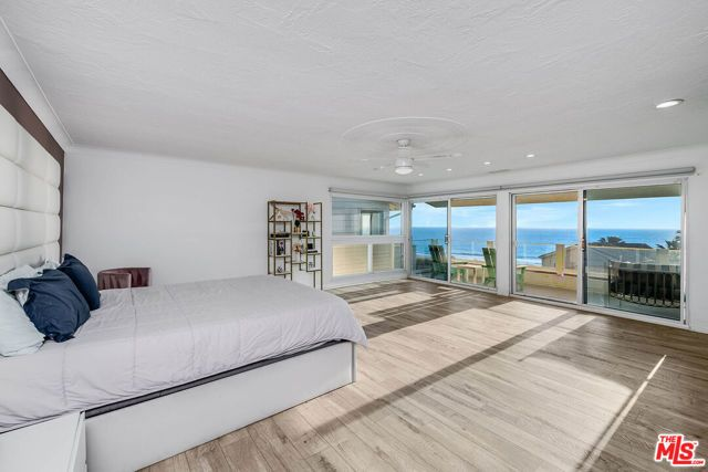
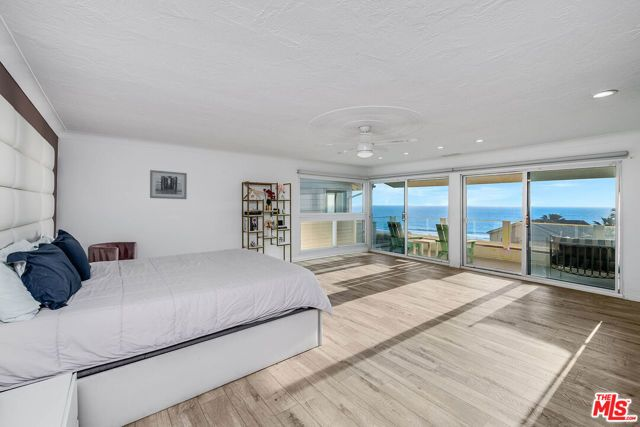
+ wall art (169, 185)
